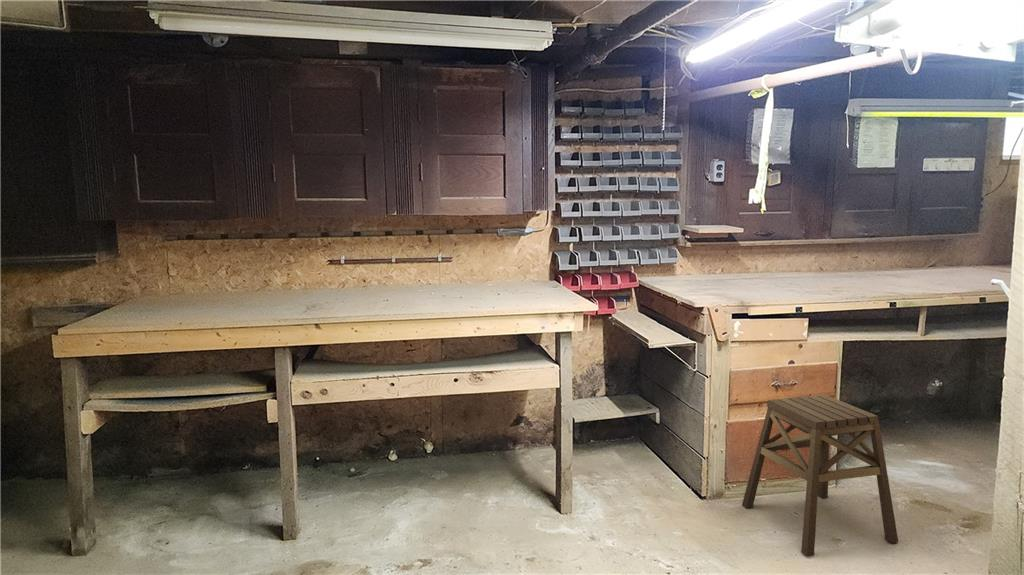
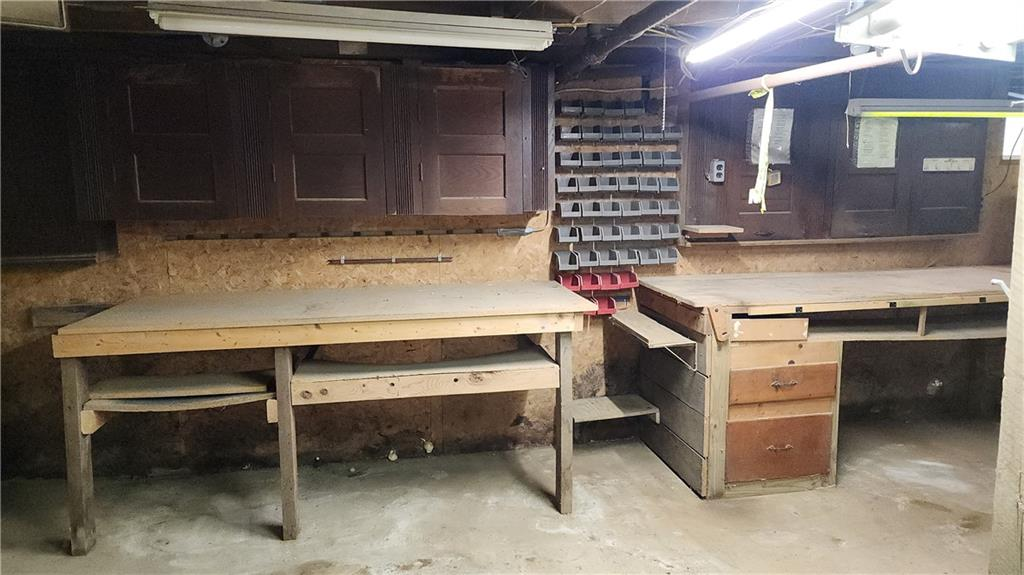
- stool (818, 466)
